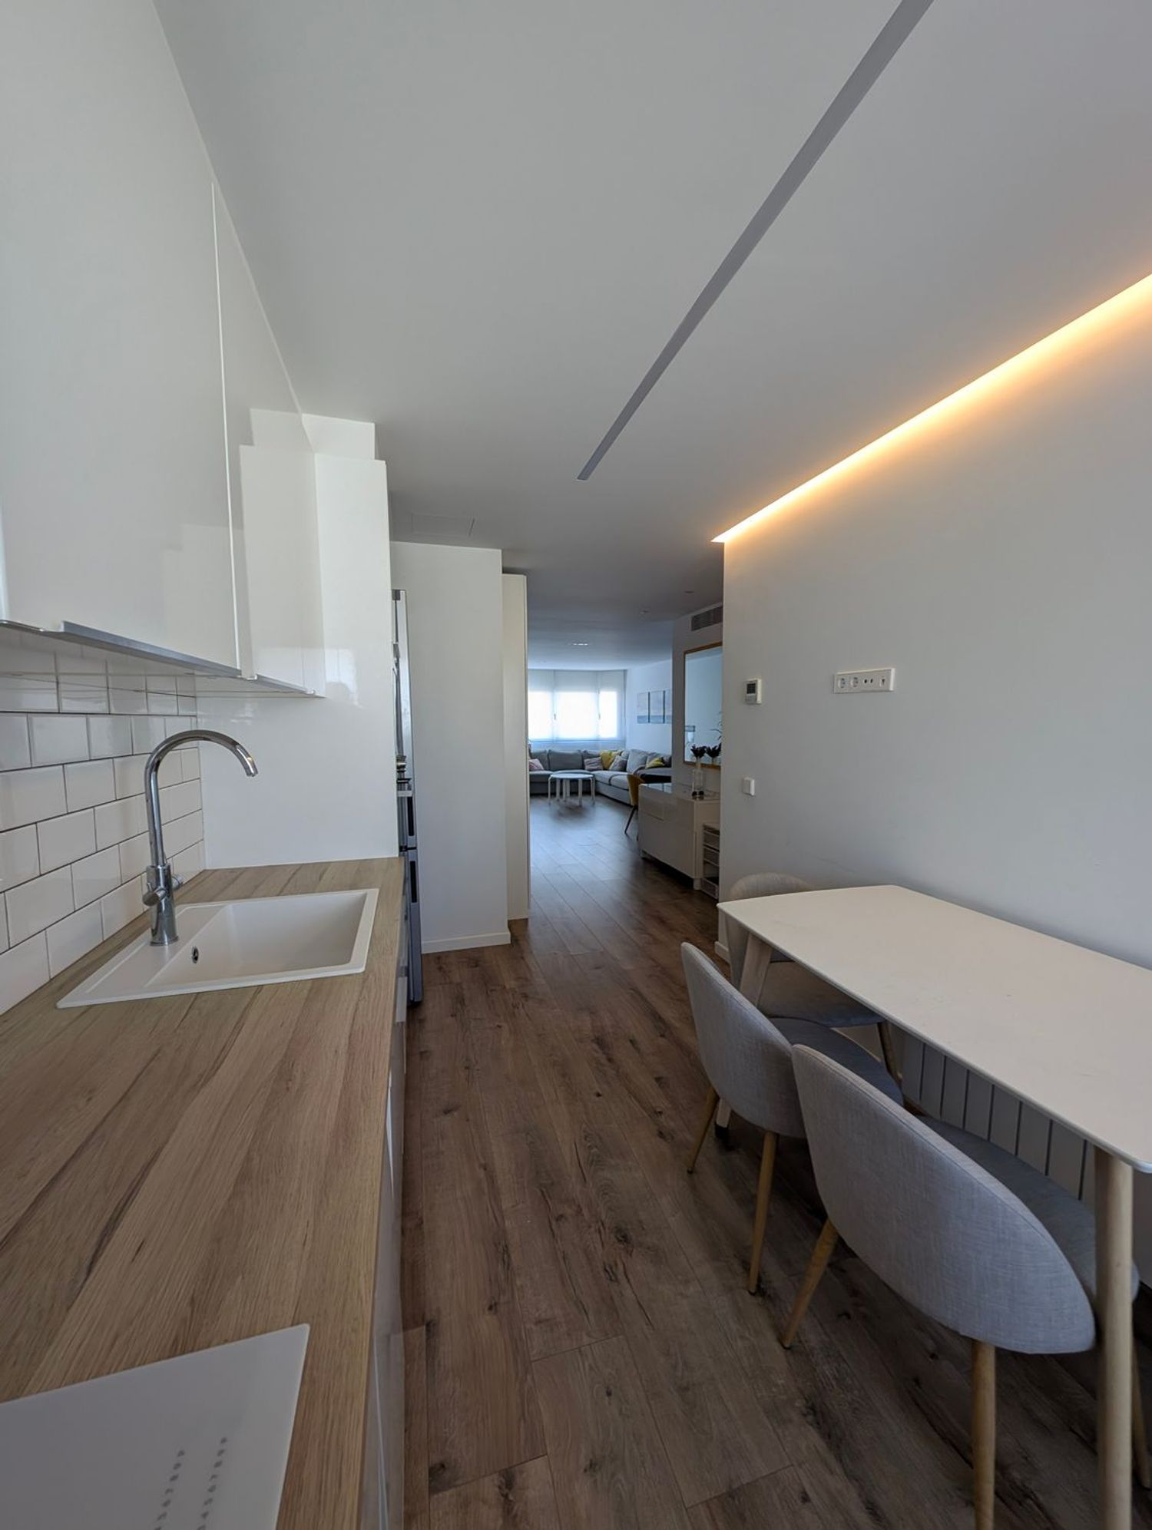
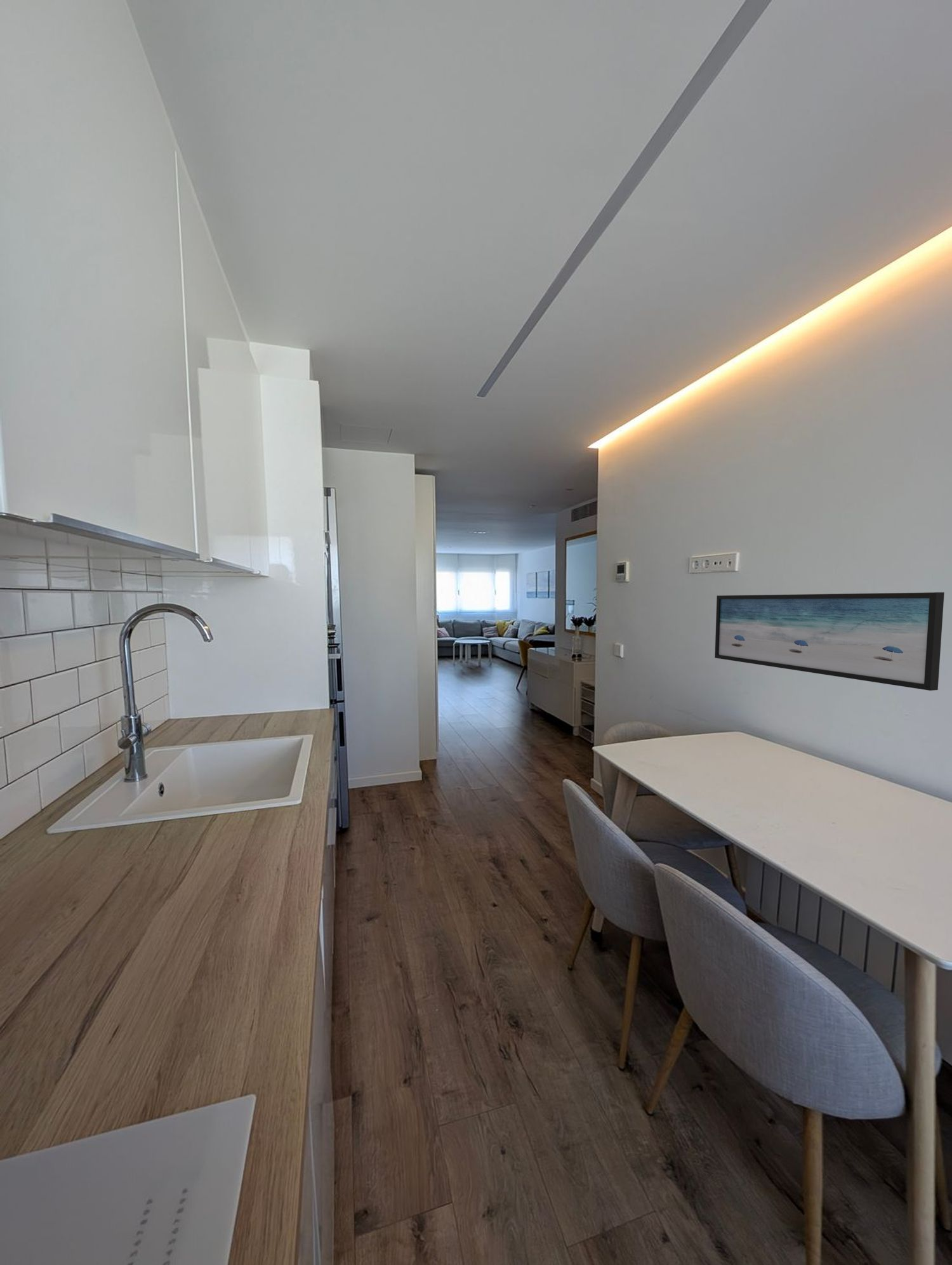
+ wall art (803, 632)
